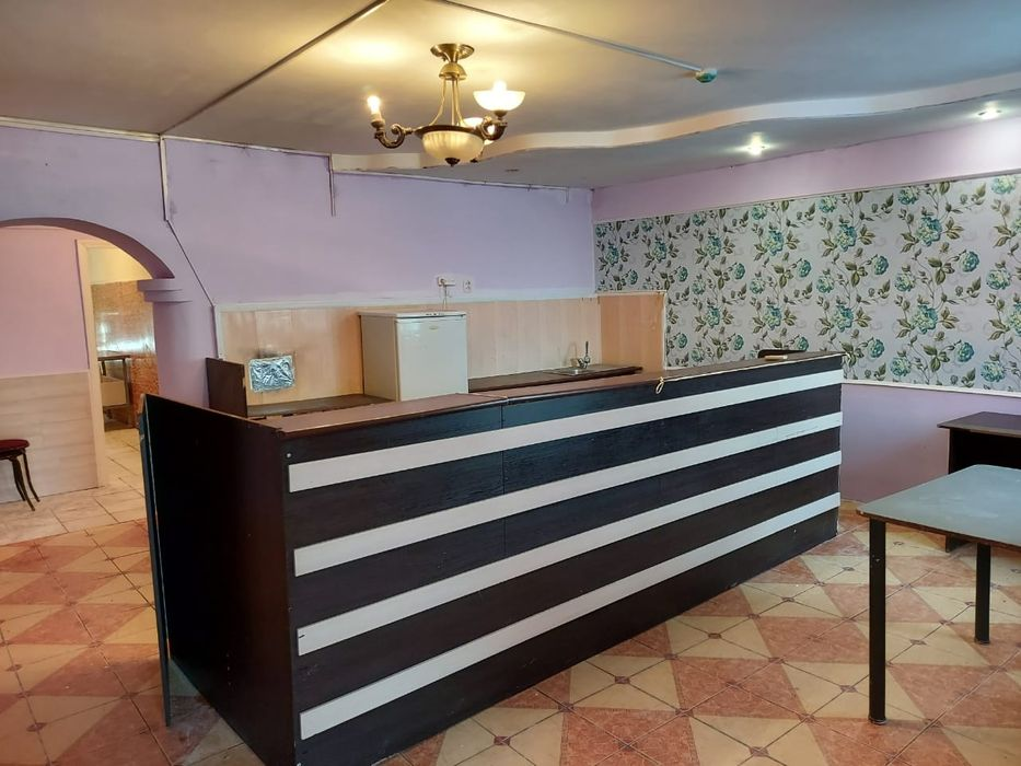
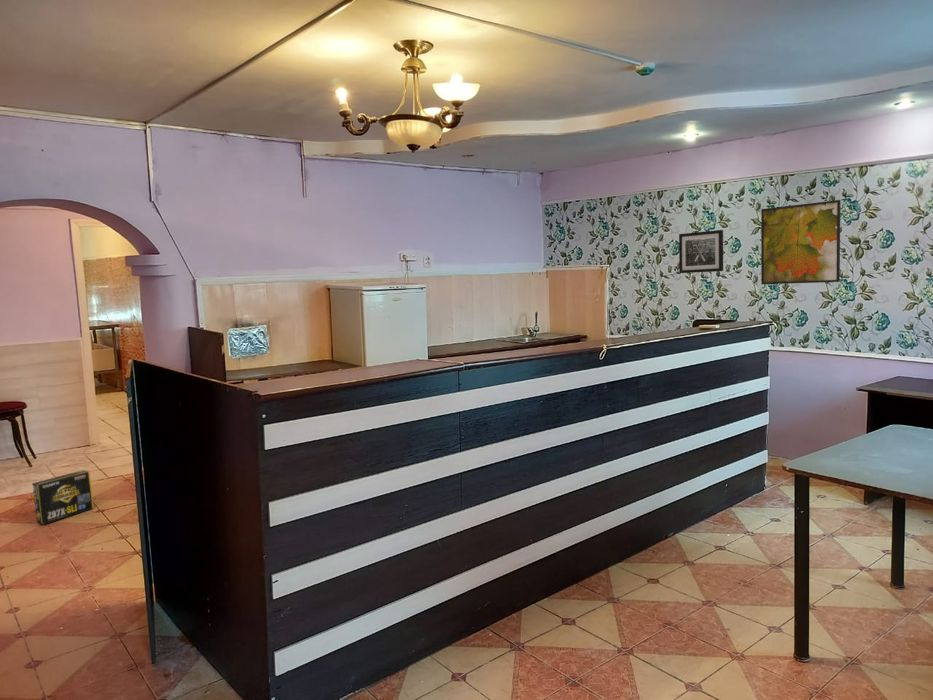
+ wall art (700, 252)
+ box (63, 496)
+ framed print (799, 244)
